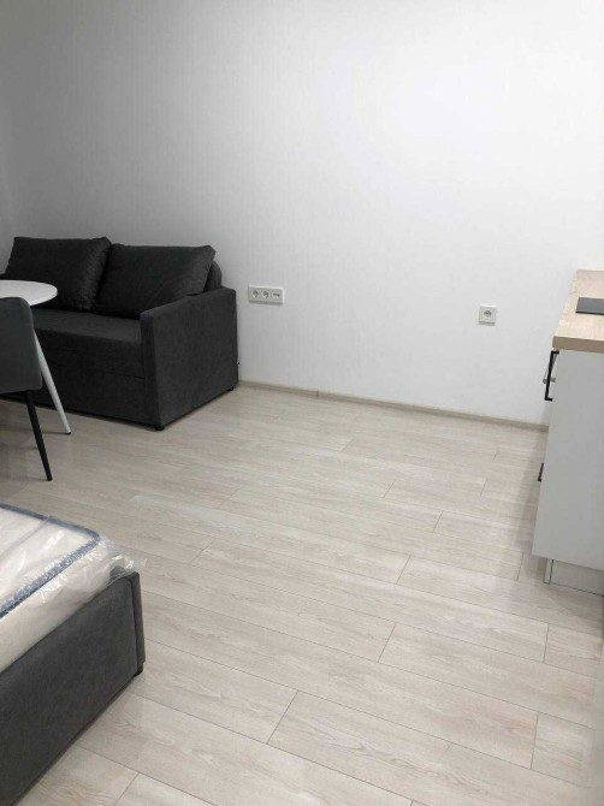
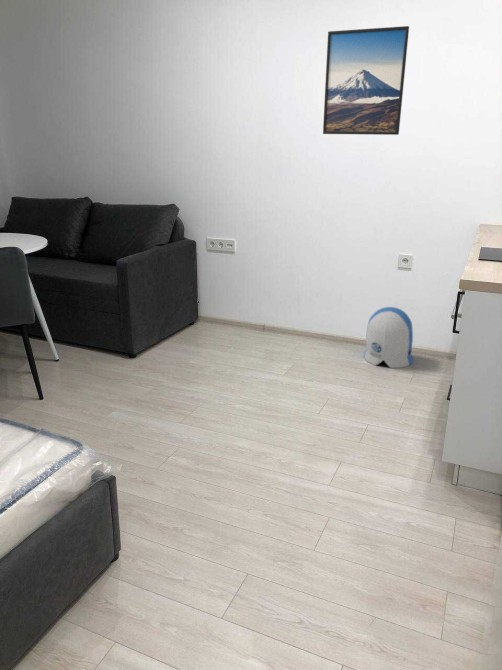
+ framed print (363, 83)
+ sun visor (390, 333)
